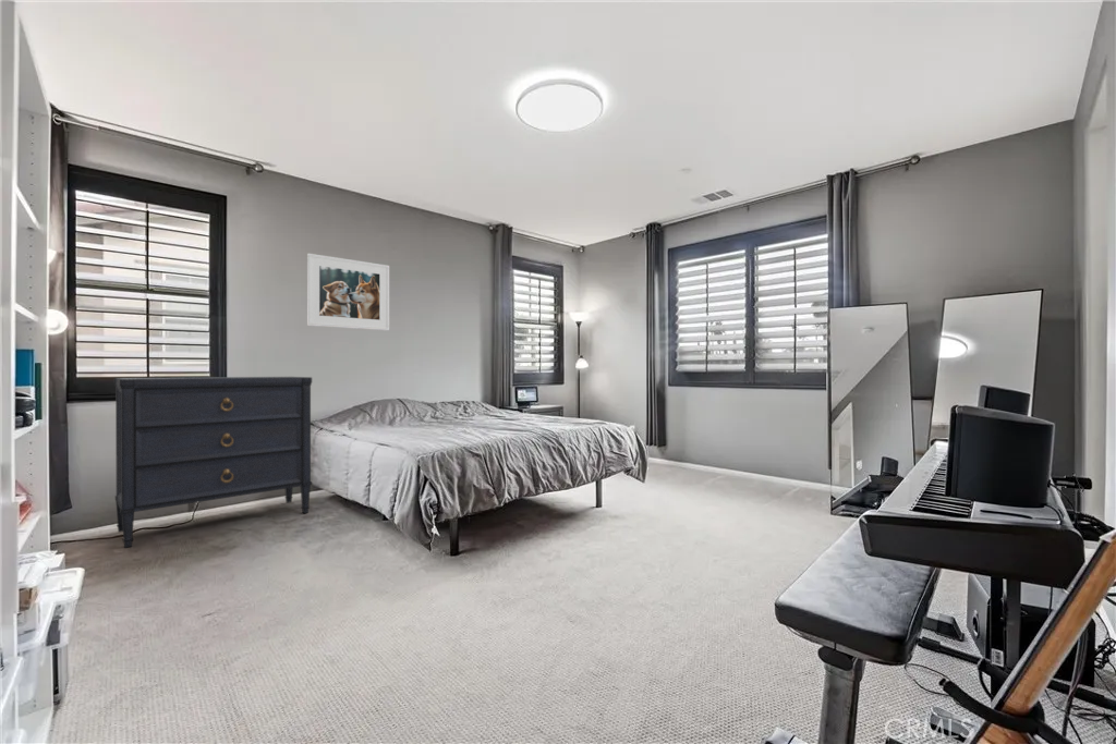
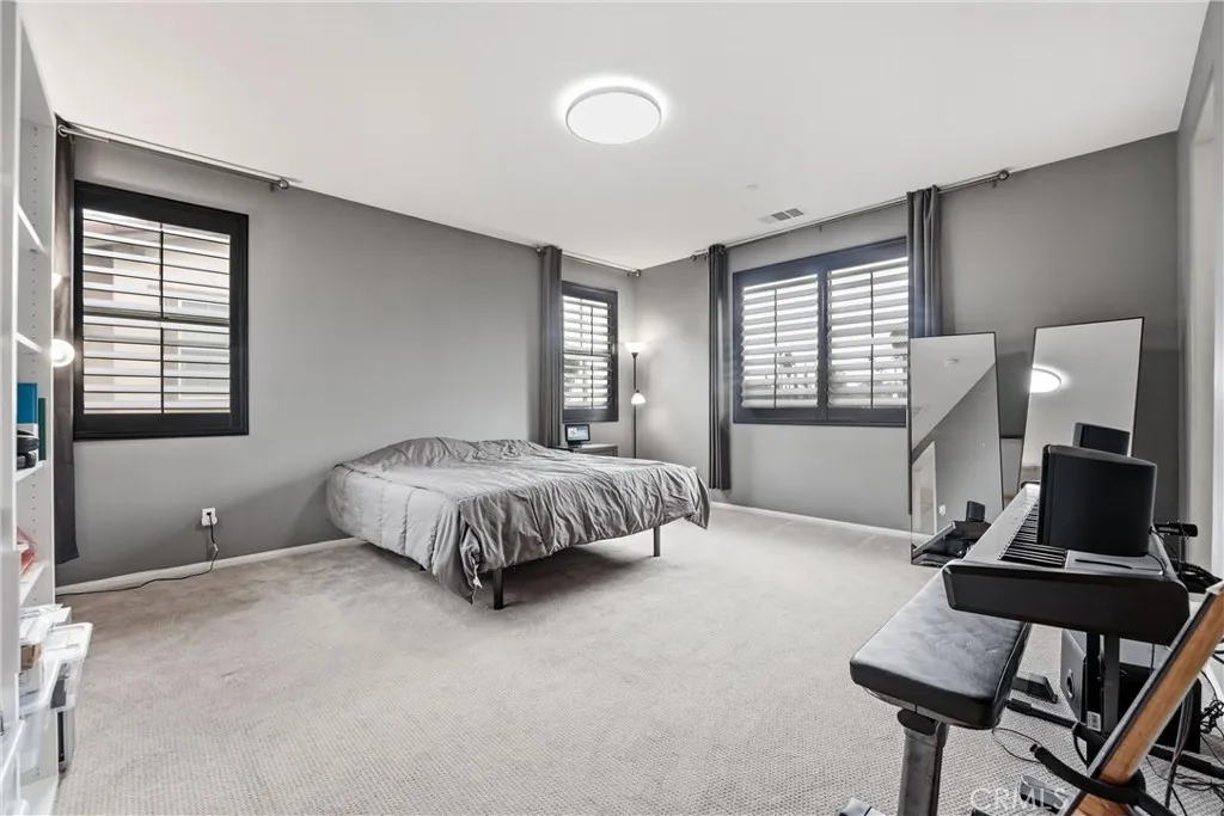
- dresser (219, 449)
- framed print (350, 293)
